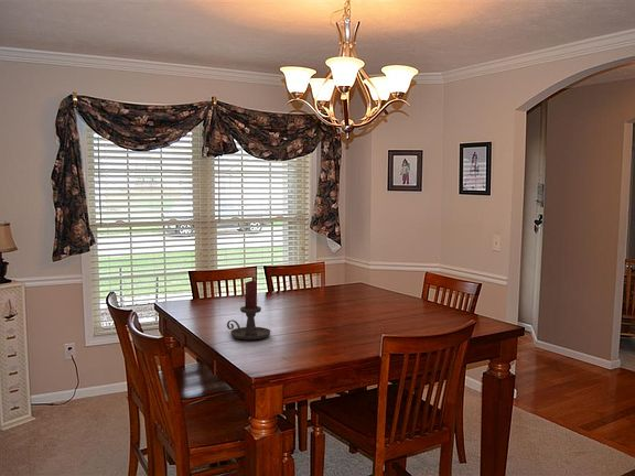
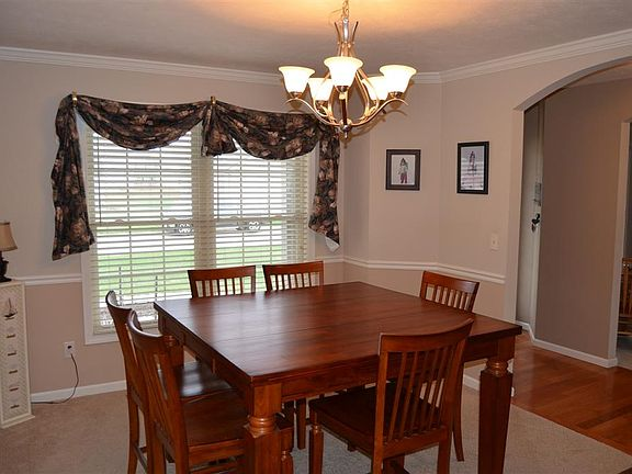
- candle holder (246, 307)
